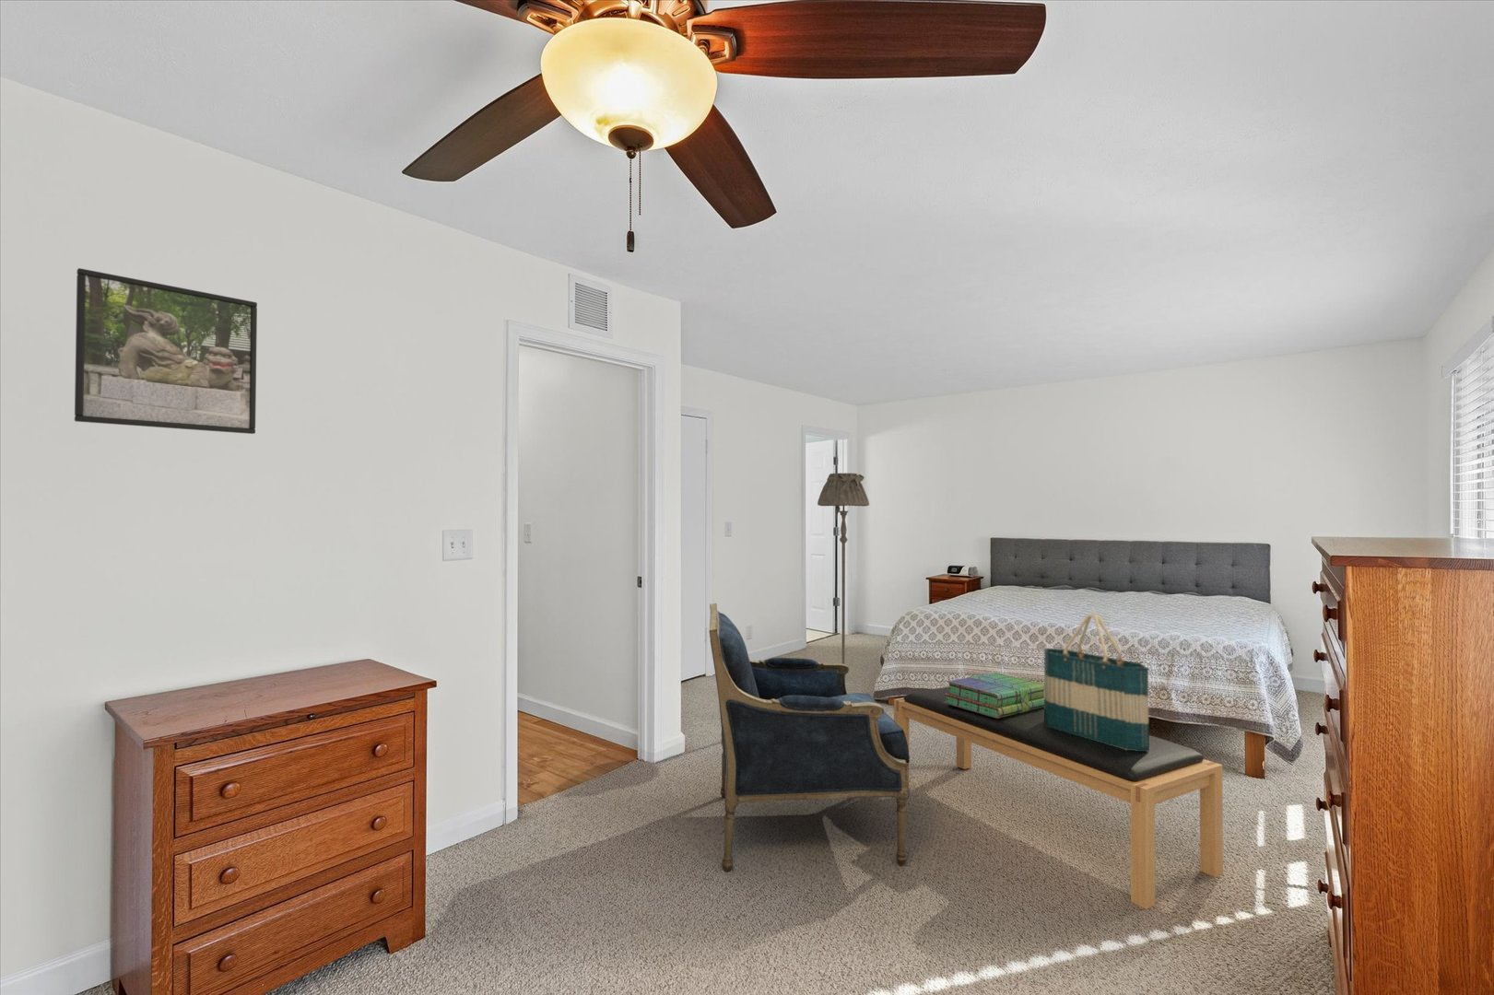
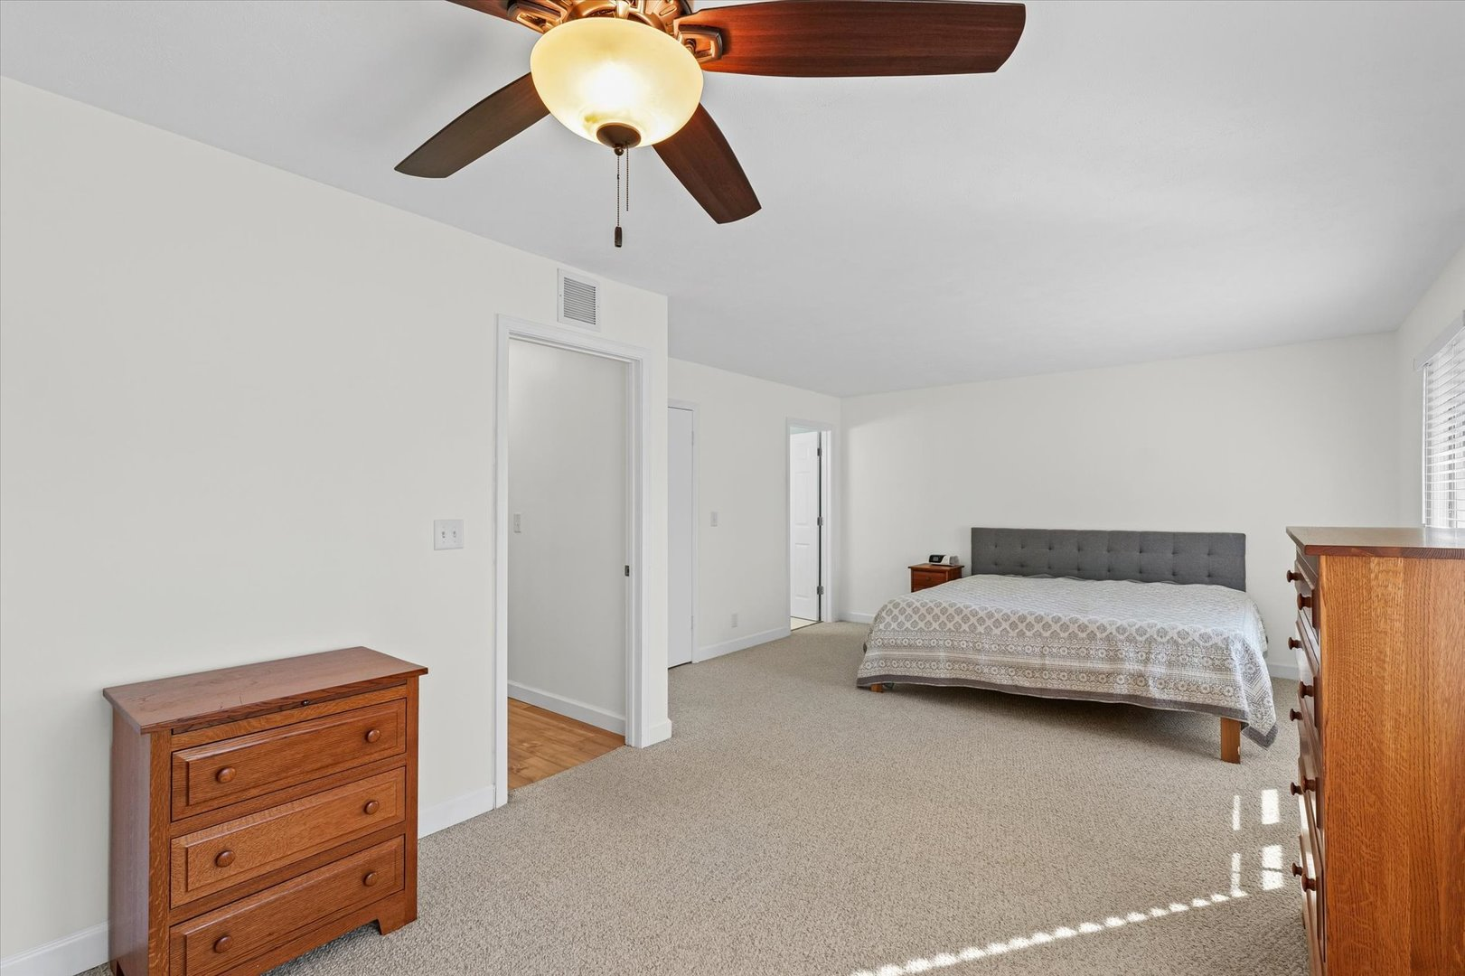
- floor lamp (842, 587)
- bench (1034, 765)
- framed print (172, 356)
- armchair (800, 720)
- stack of books (996, 694)
- tote bag (1092, 674)
